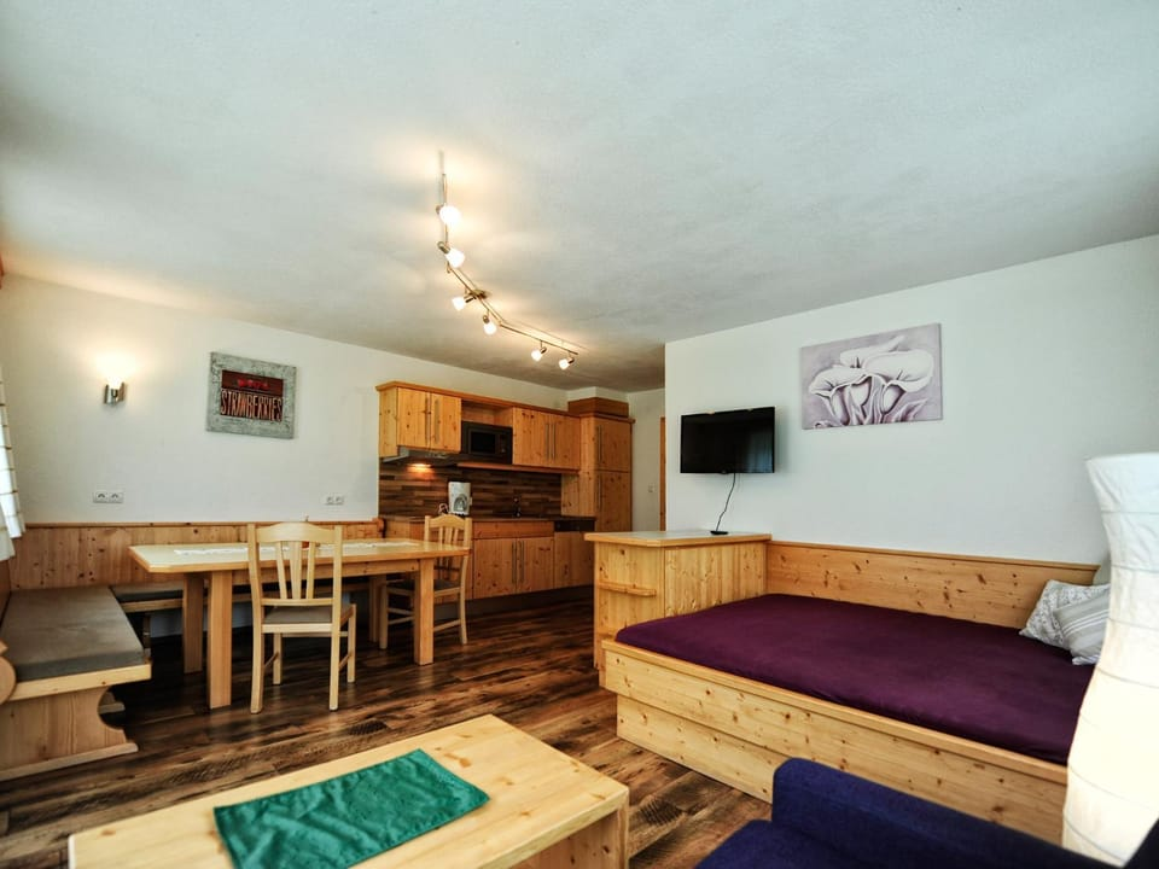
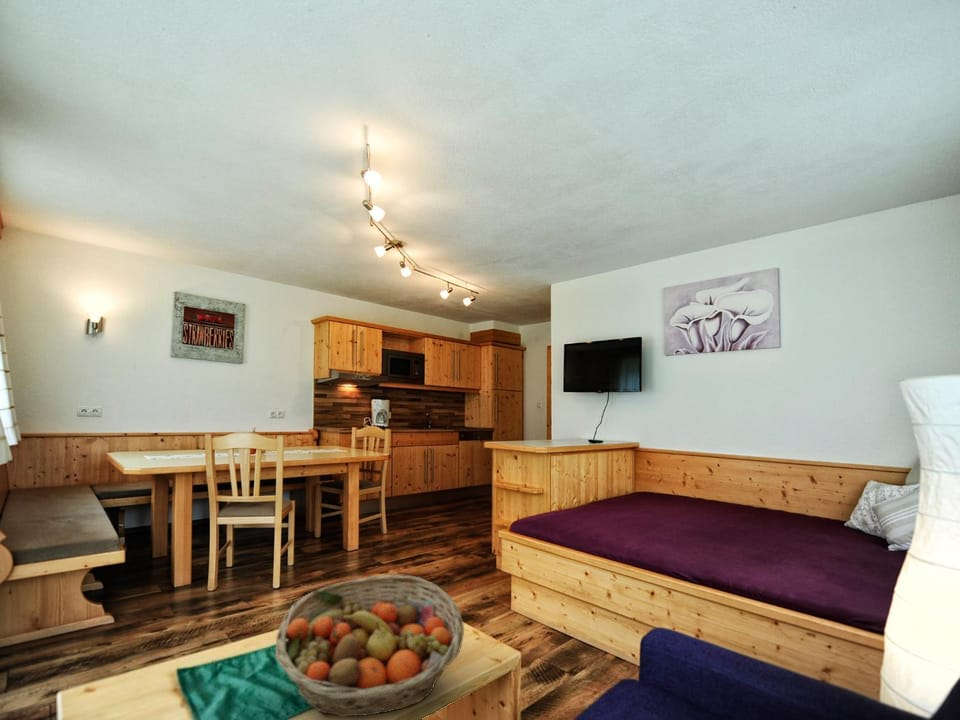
+ fruit basket (373, 640)
